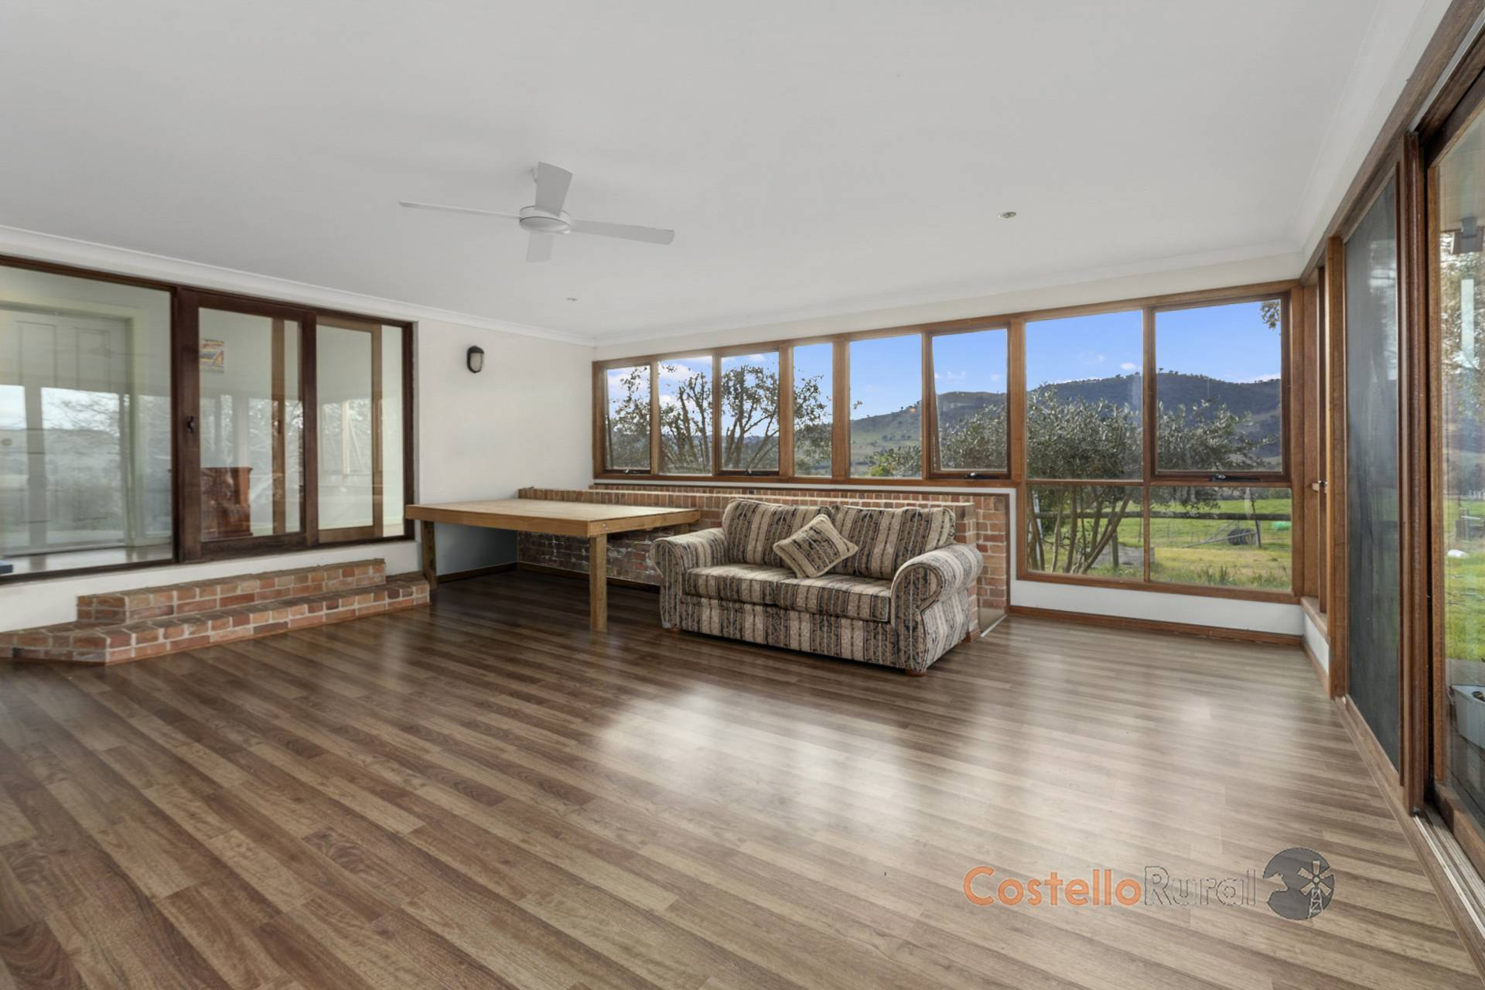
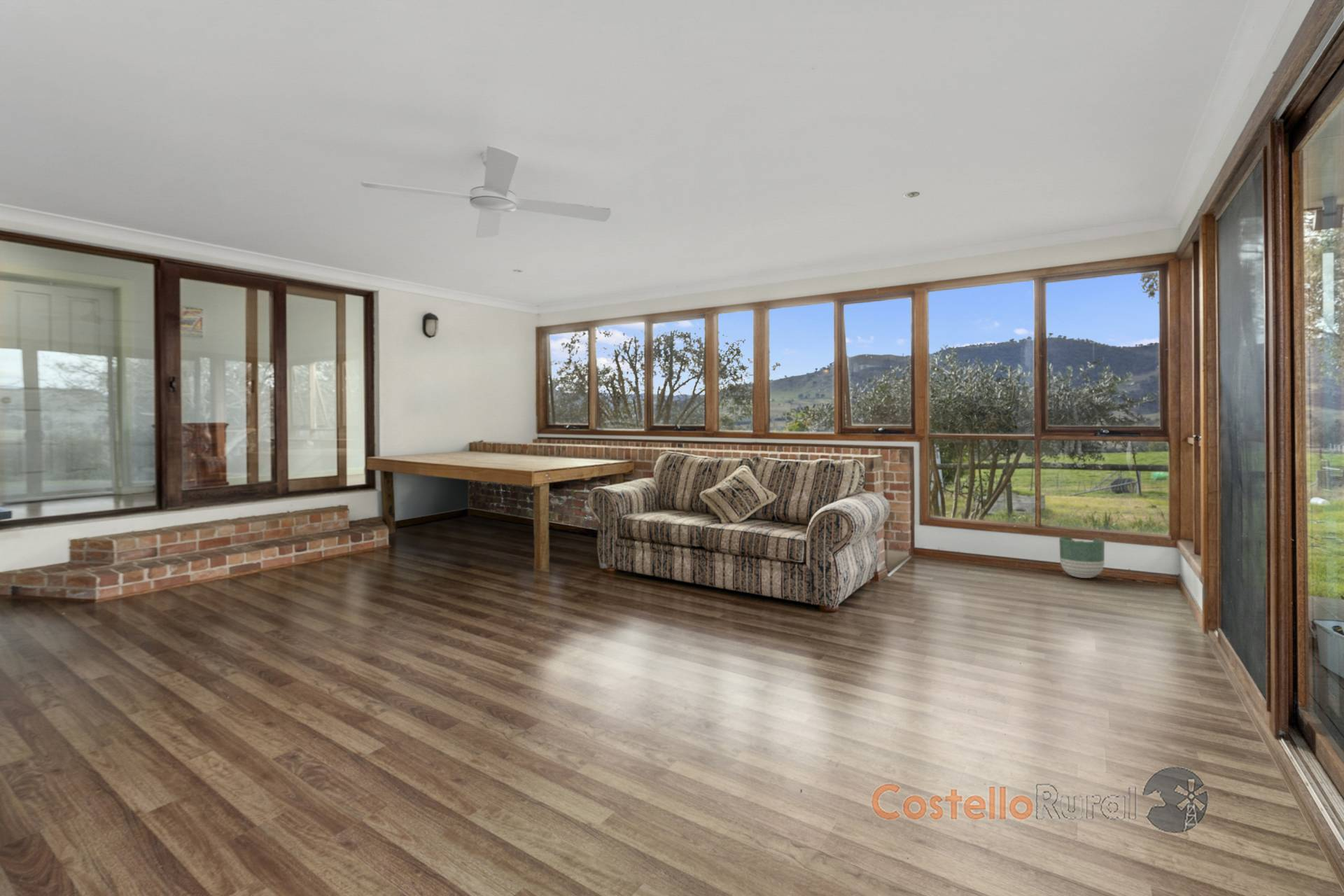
+ planter (1082, 558)
